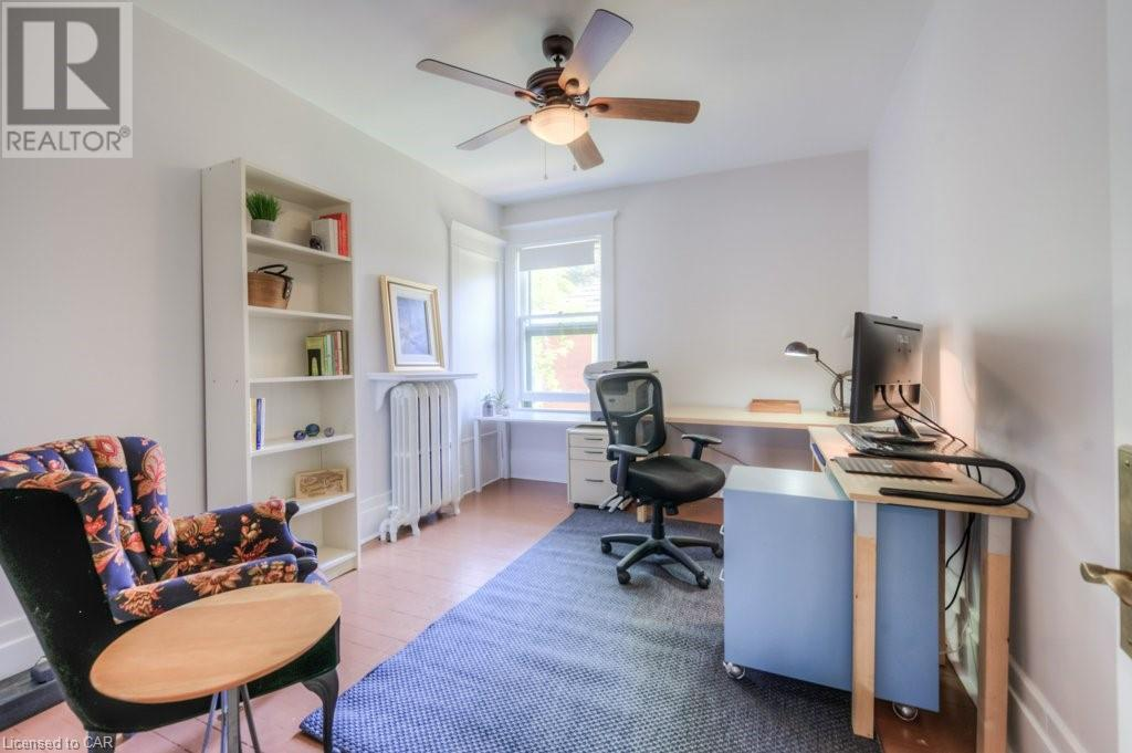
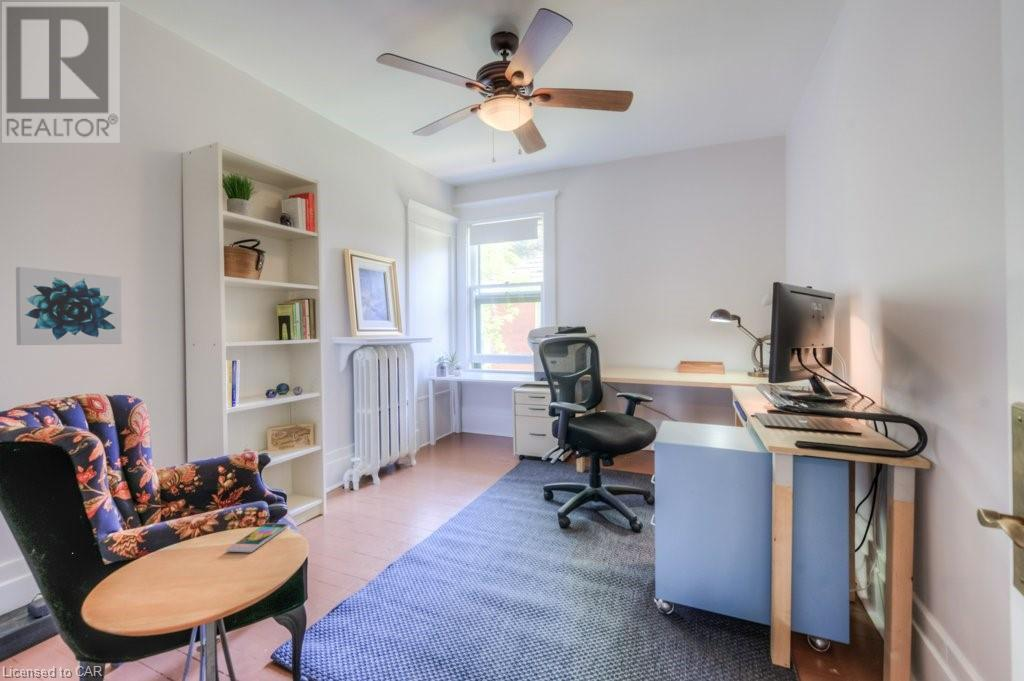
+ smartphone (259, 536)
+ wall art (72, 308)
